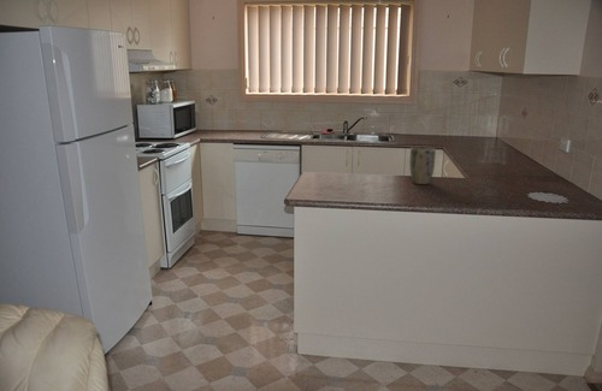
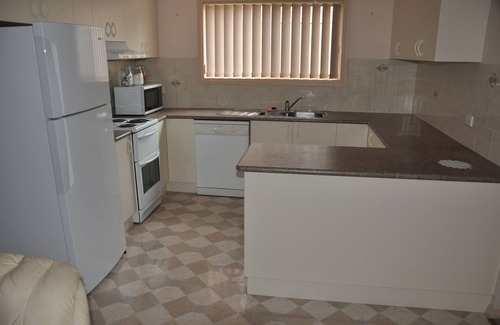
- plant pot (421, 165)
